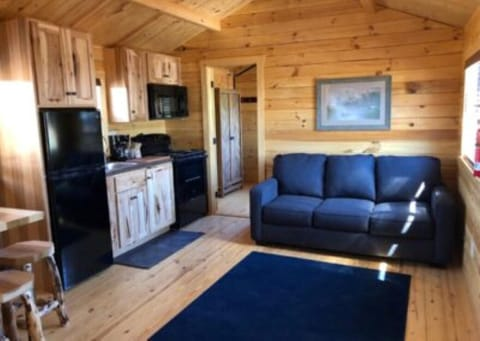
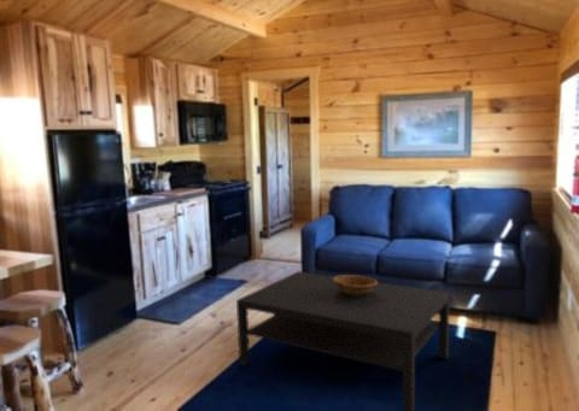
+ coffee table (344, 328)
+ decorative bowl (355, 284)
